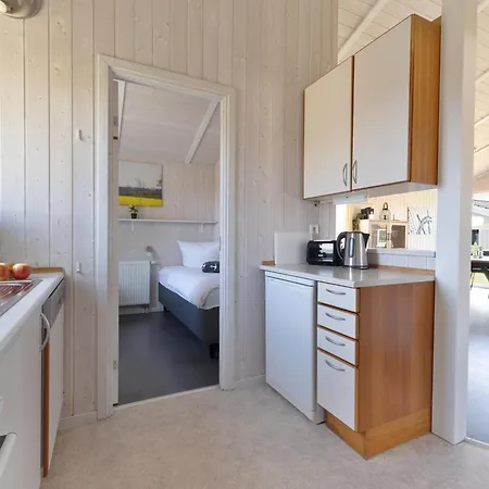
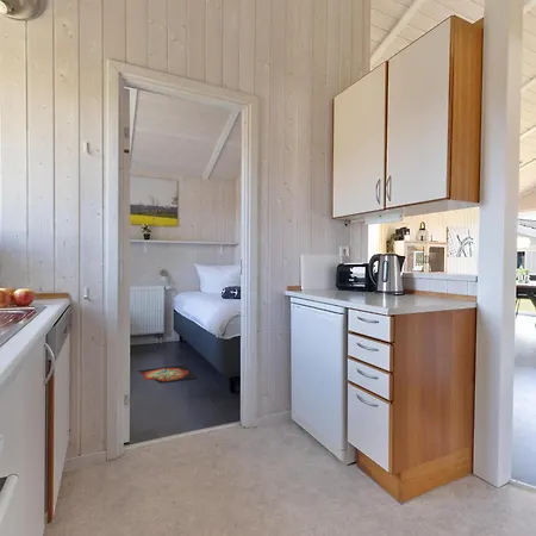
+ rug (164, 372)
